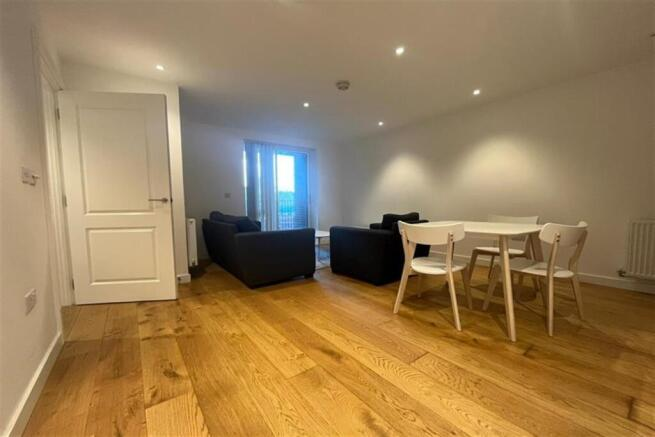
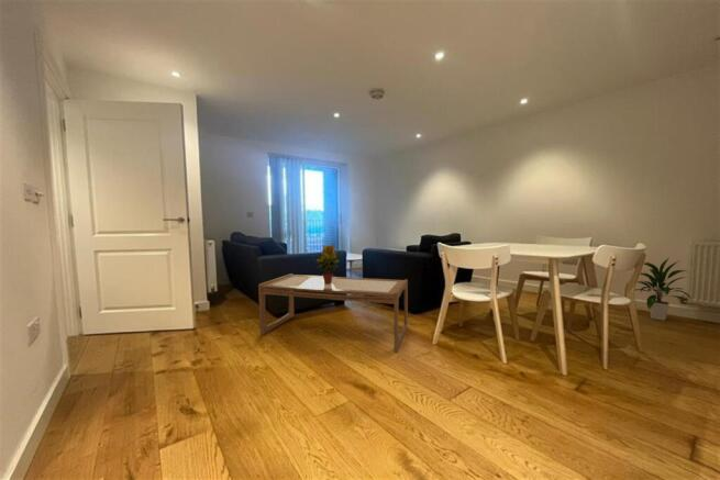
+ indoor plant (658, 288)
+ potted plant (328, 261)
+ coffee table (335, 299)
